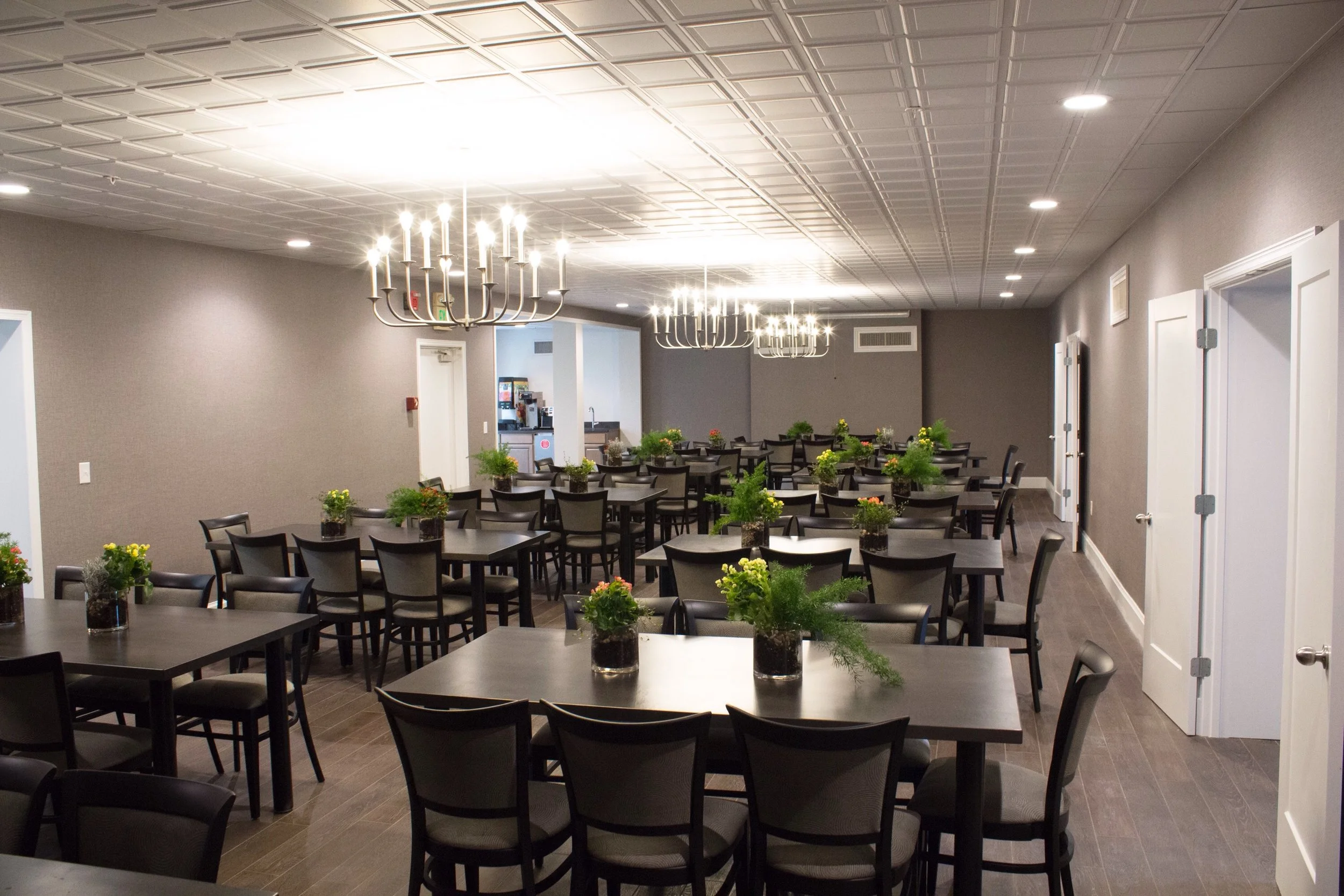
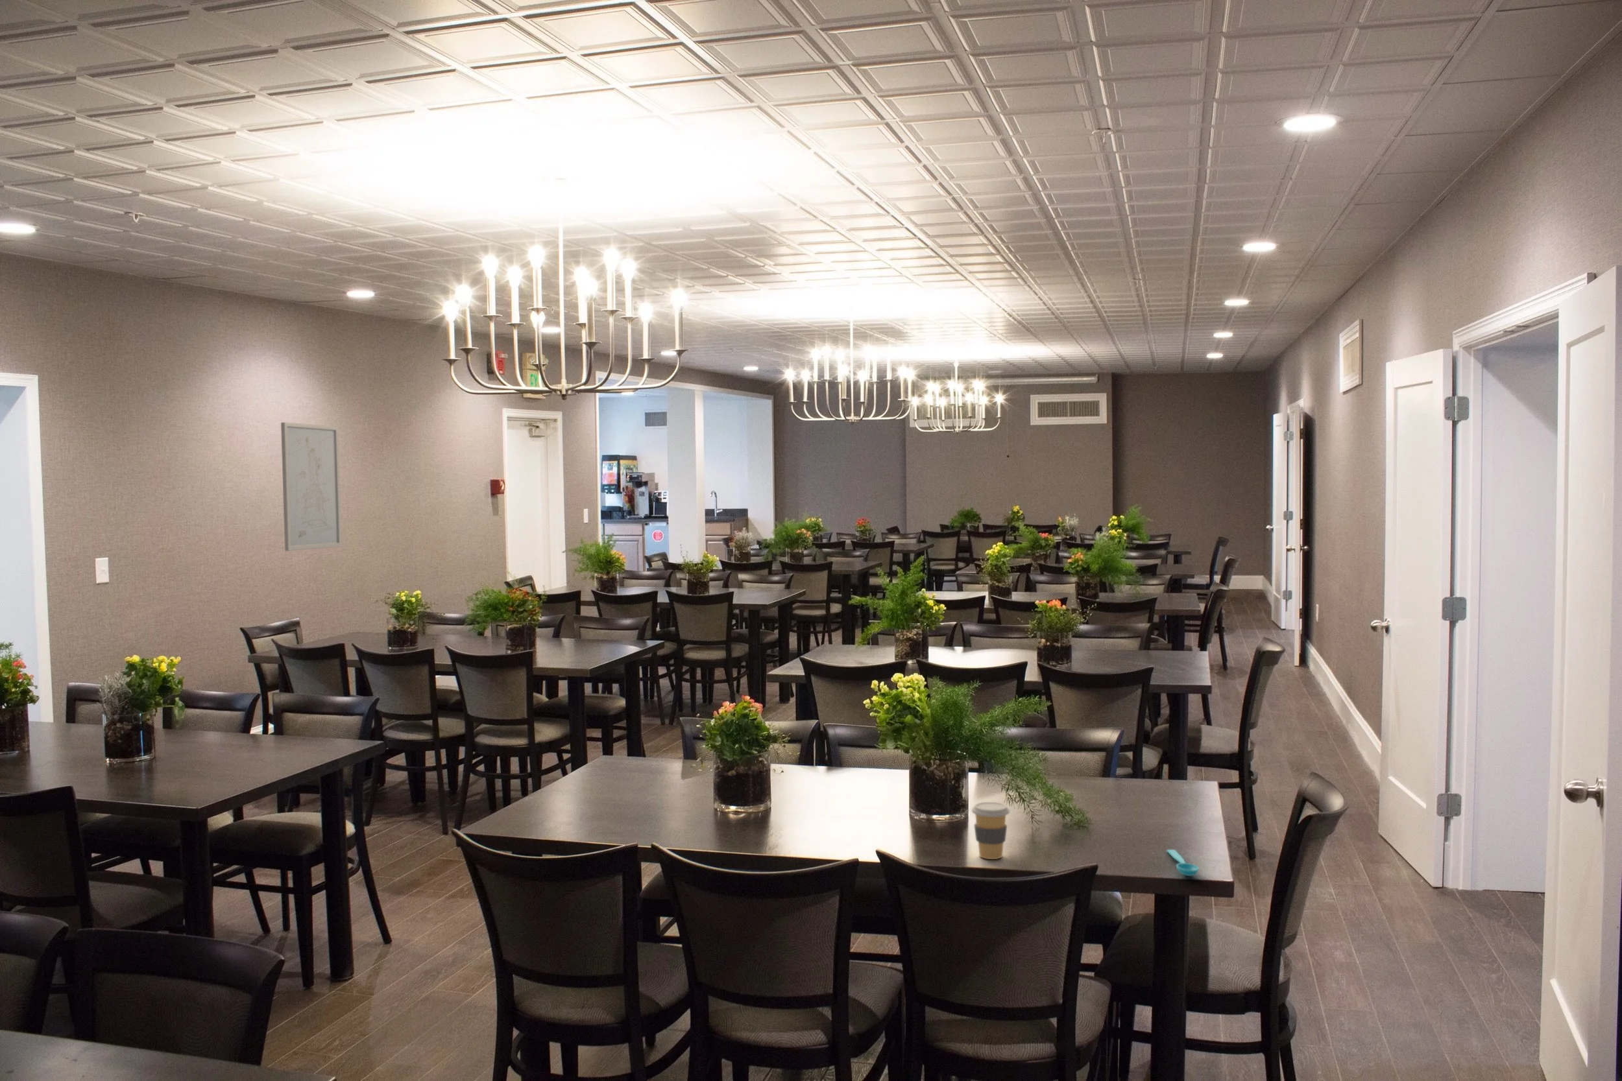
+ spoon (1180, 860)
+ coffee cup (991, 831)
+ wall art (313, 486)
